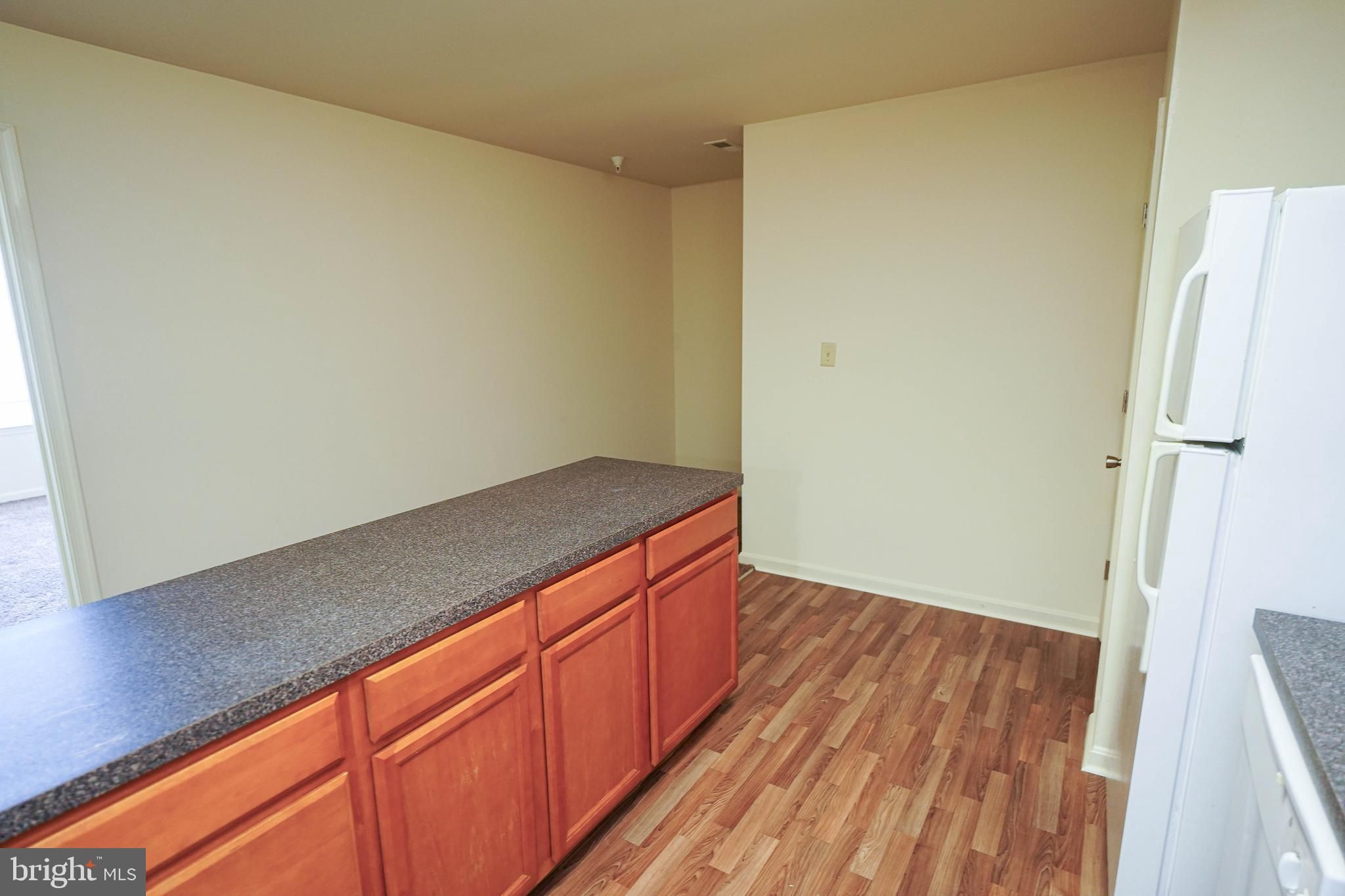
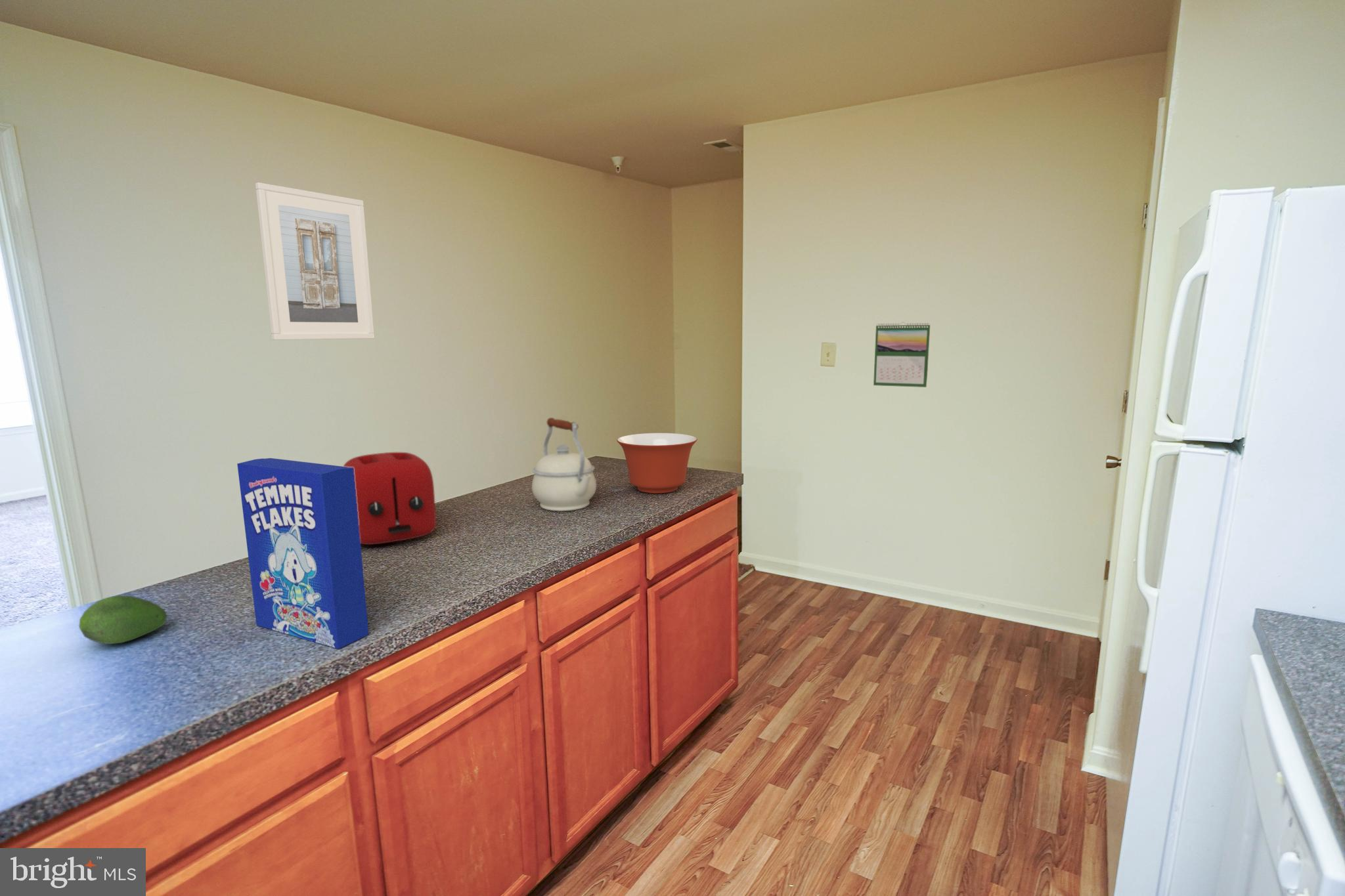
+ toaster (389, 496)
+ fruit (123, 617)
+ kettle (566, 463)
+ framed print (319, 267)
+ cereal box (303, 548)
+ mixing bowl (657, 463)
+ calendar (901, 354)
